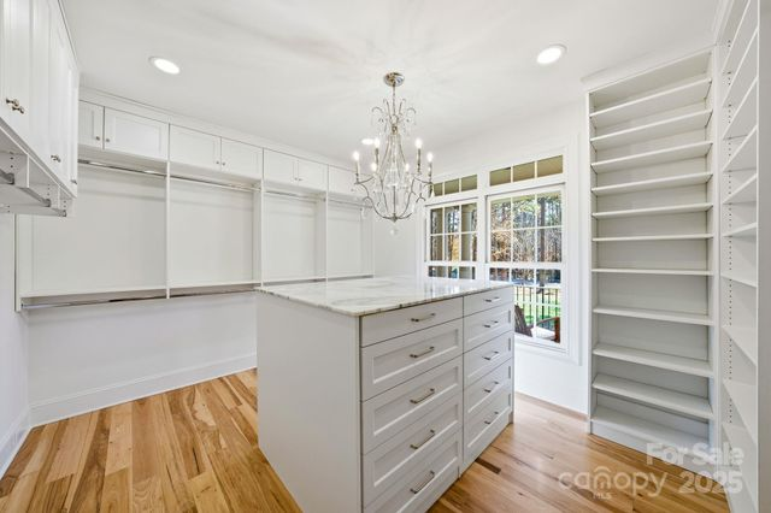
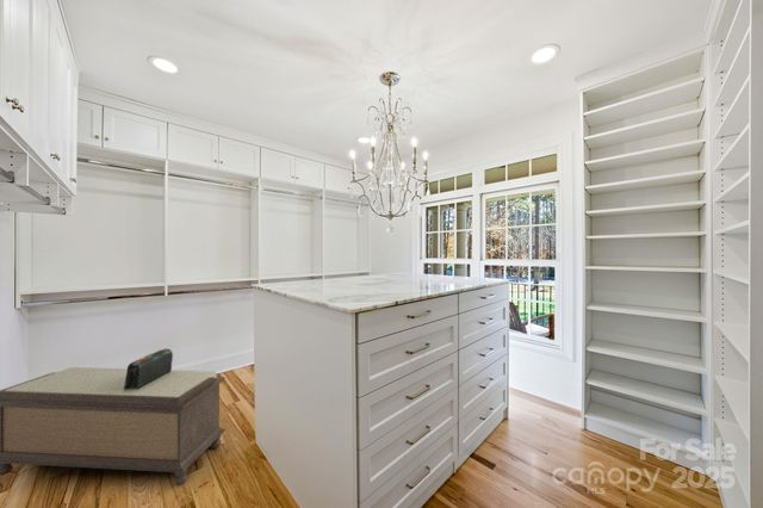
+ bench (117, 419)
+ shoulder bag (148, 366)
